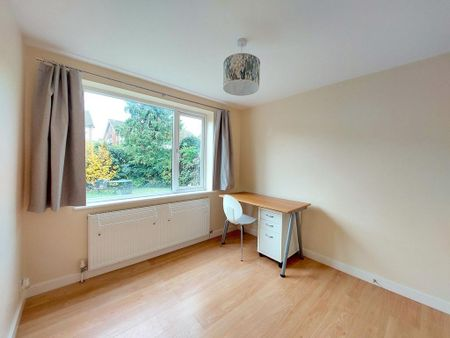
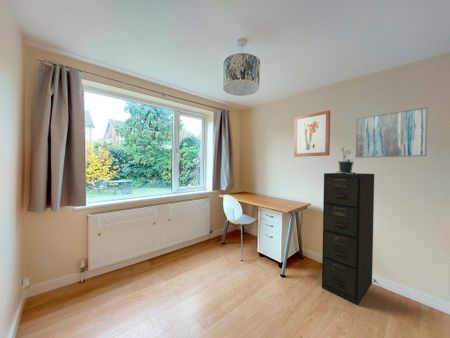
+ potted plant (346, 158)
+ wall art (310, 135)
+ wall art (387, 135)
+ filing cabinet (348, 230)
